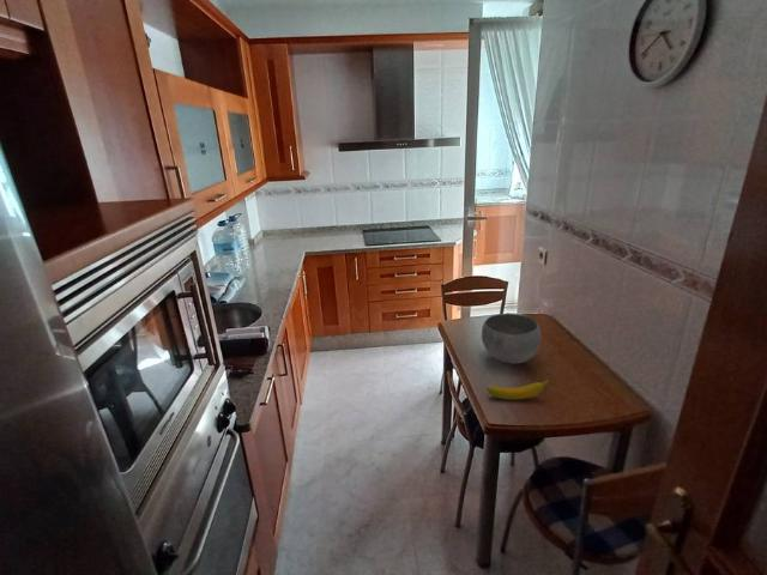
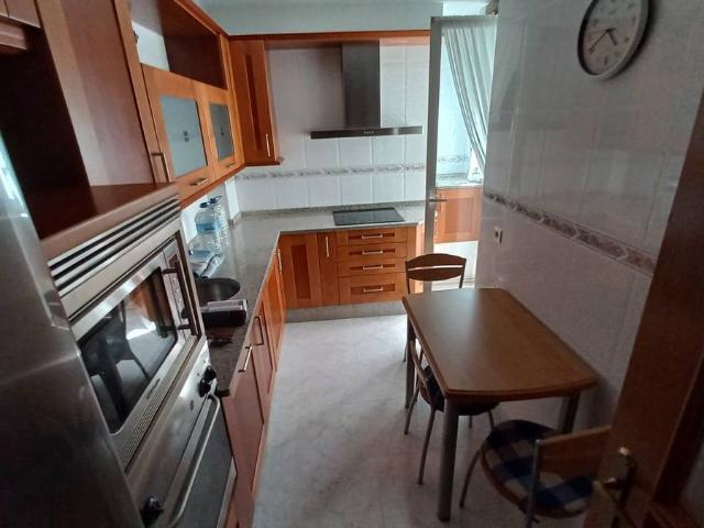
- bowl (509, 340)
- banana (518, 388)
